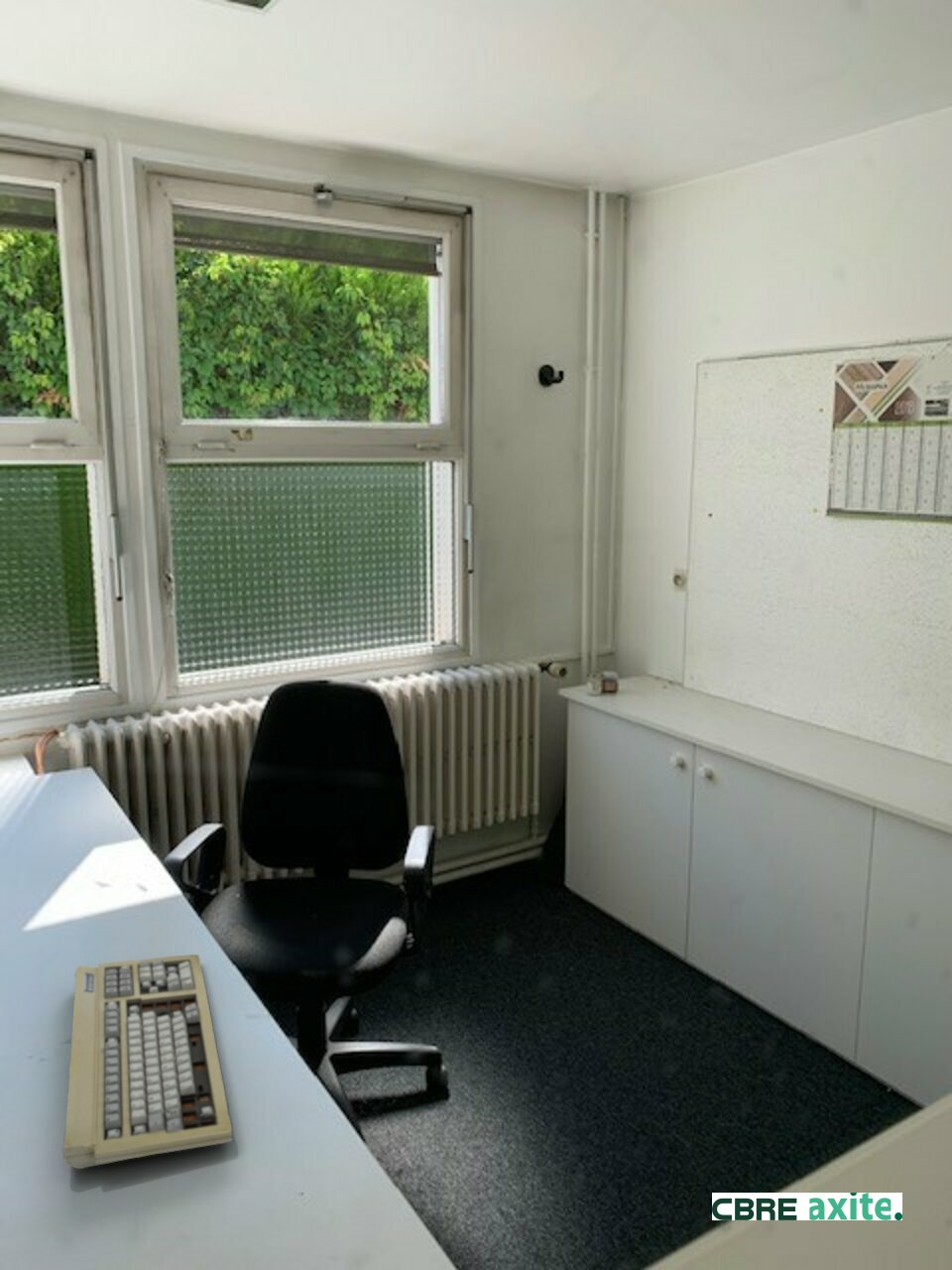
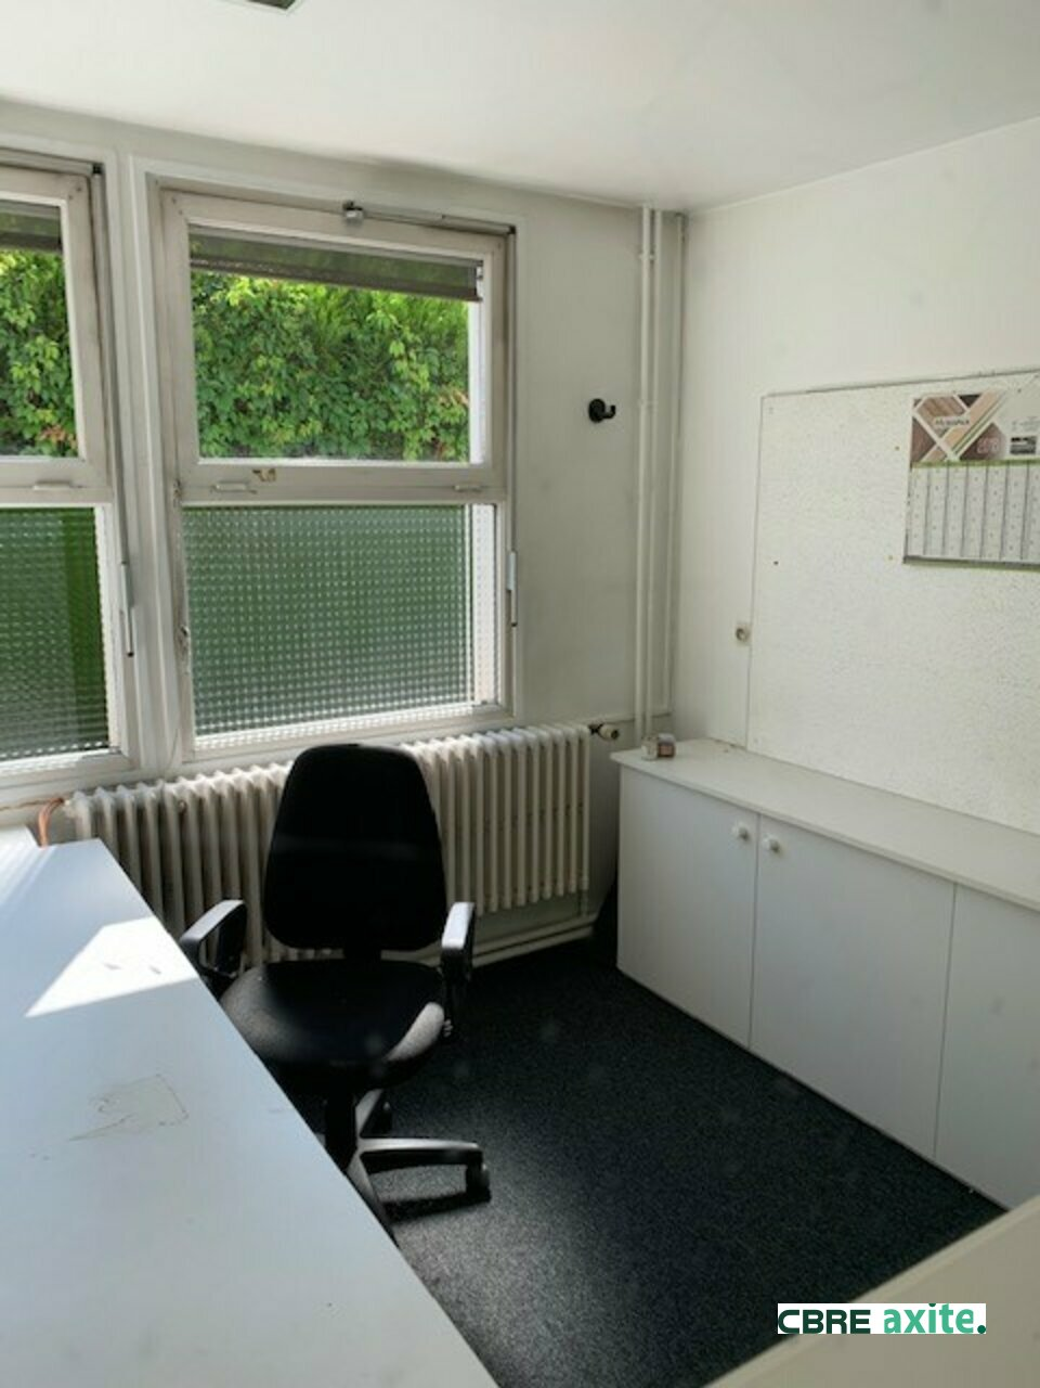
- keyboard (143, 1042)
